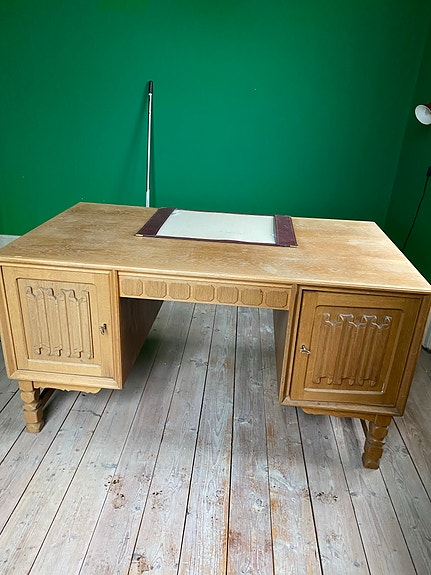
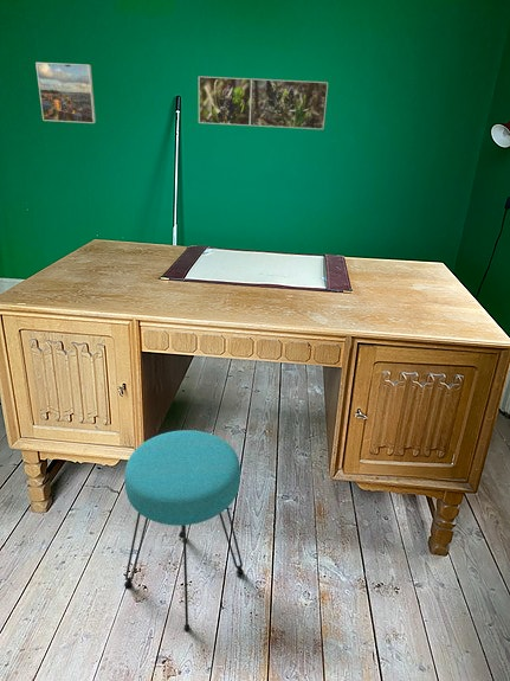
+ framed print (262, 103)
+ stool (183, 522)
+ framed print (66, 92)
